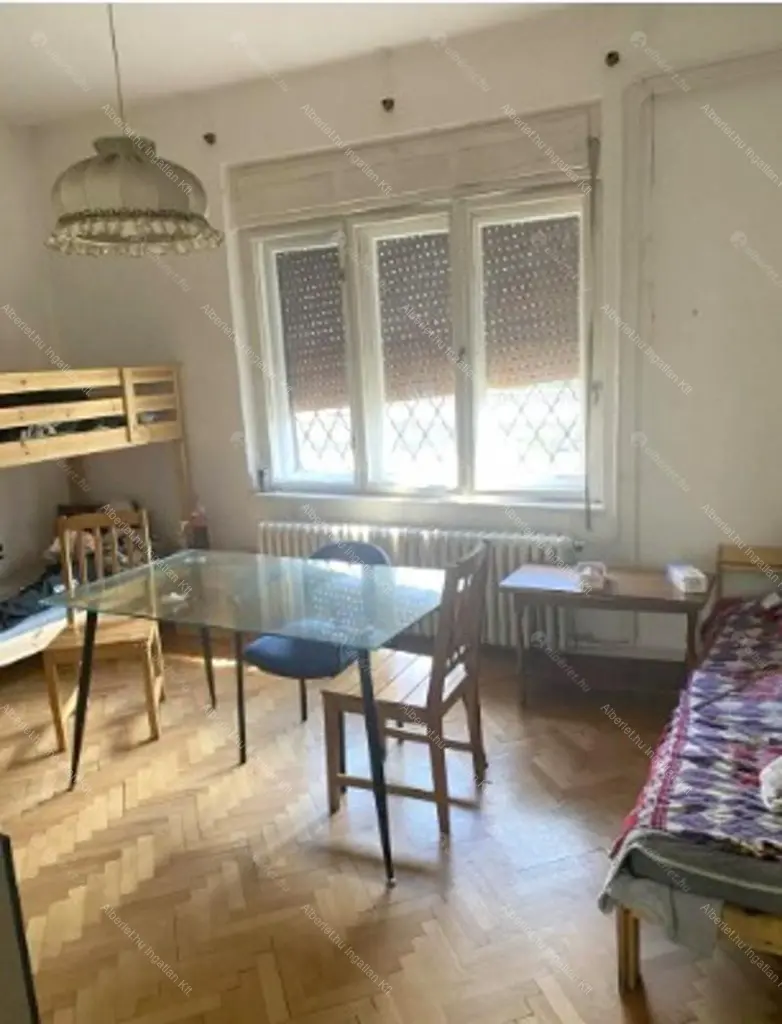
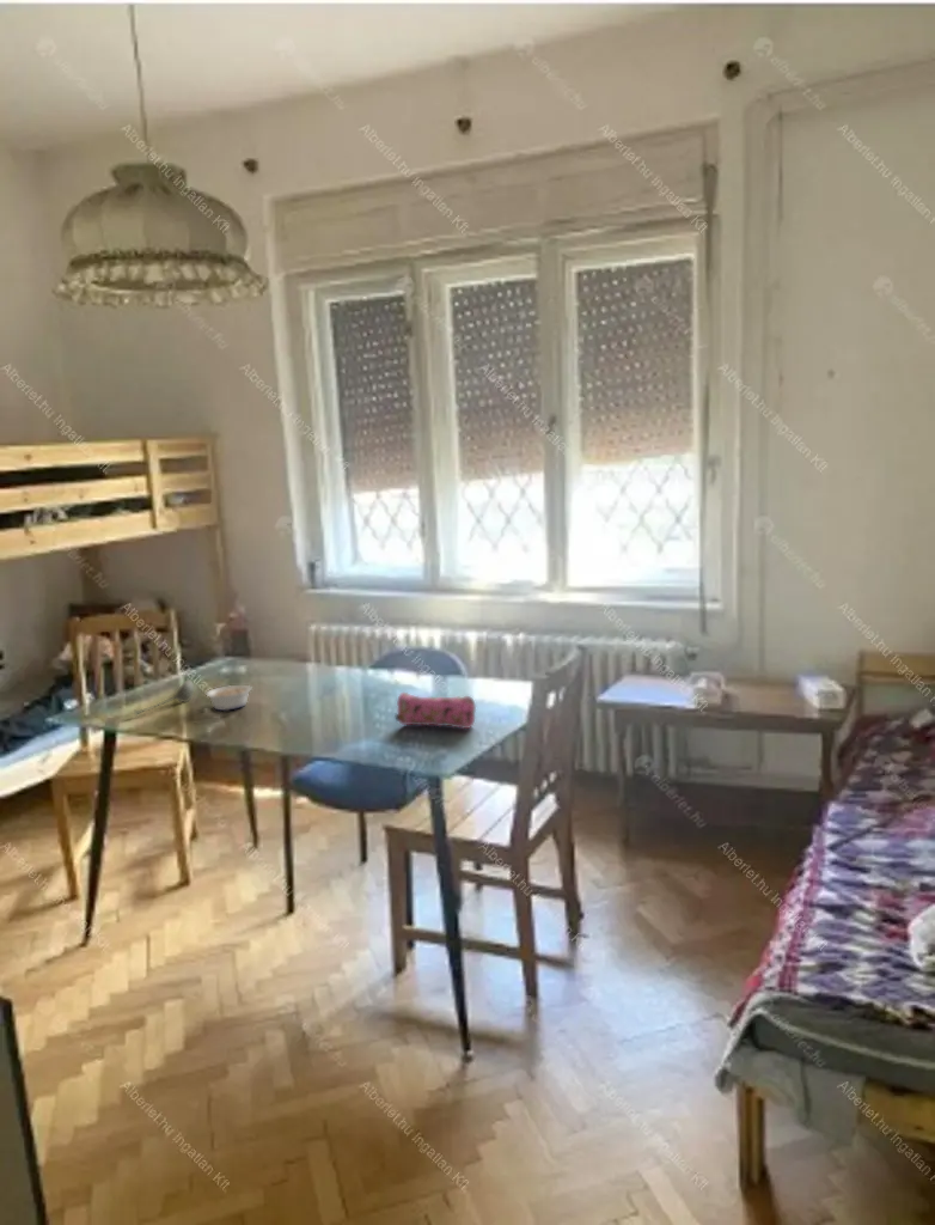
+ legume (227, 696)
+ pencil case (435, 709)
+ soupspoon (167, 699)
